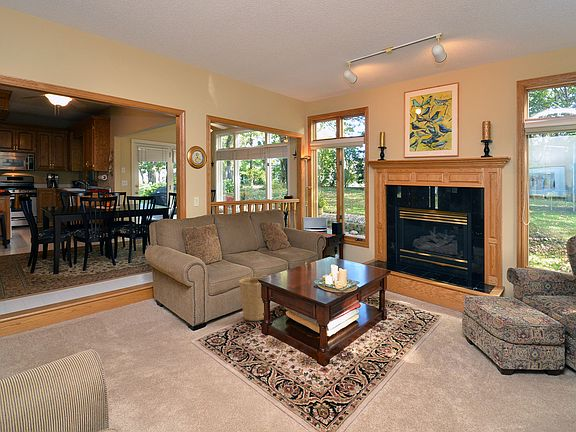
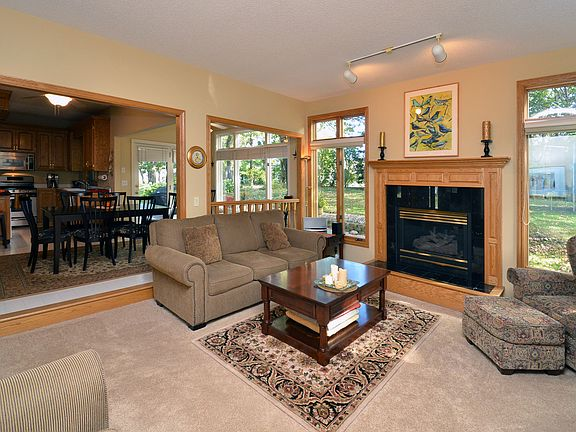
- basket (254, 295)
